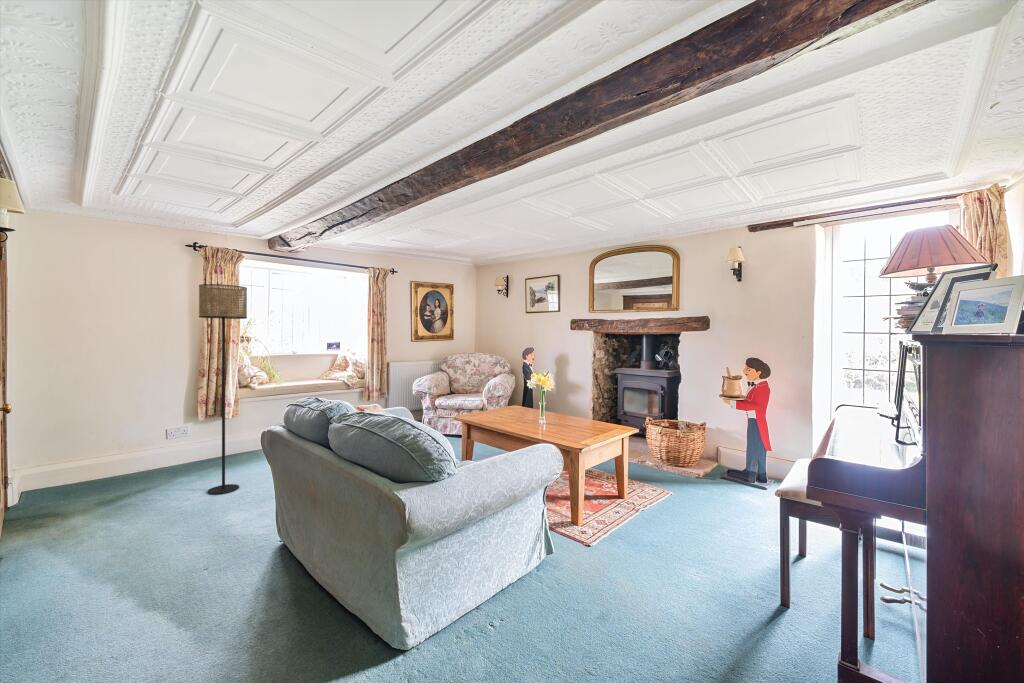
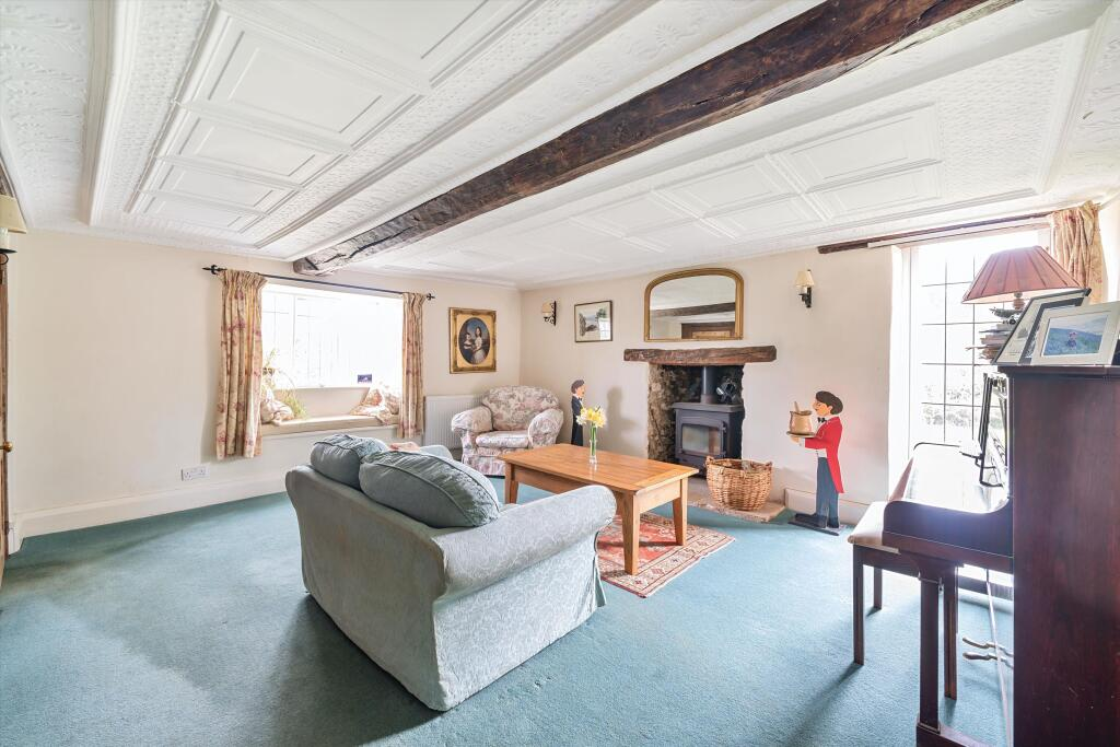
- floor lamp (223, 388)
